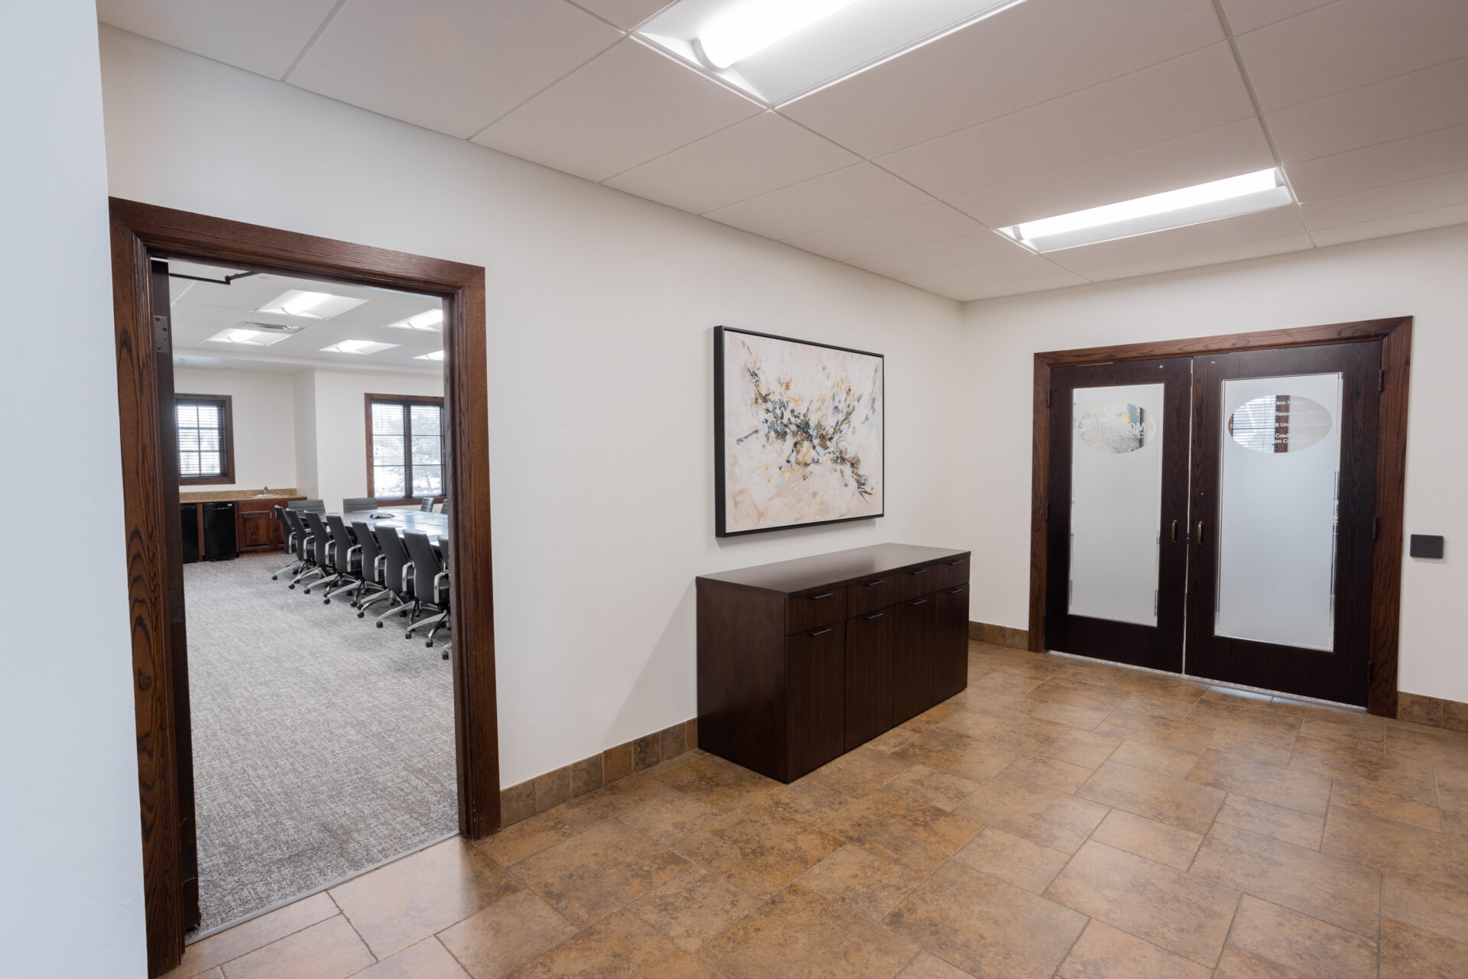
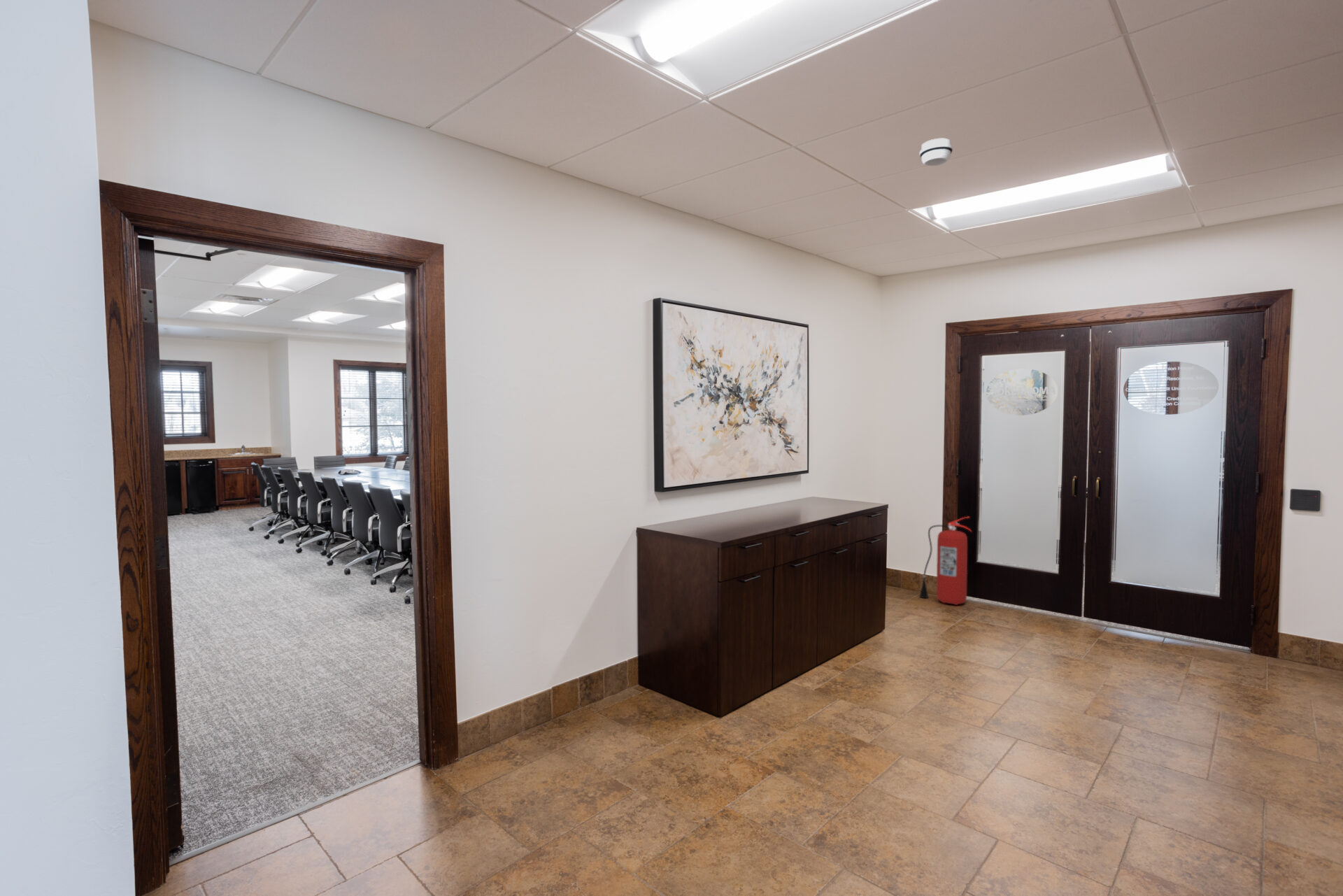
+ smoke detector (936, 152)
+ fire extinguisher (944, 557)
